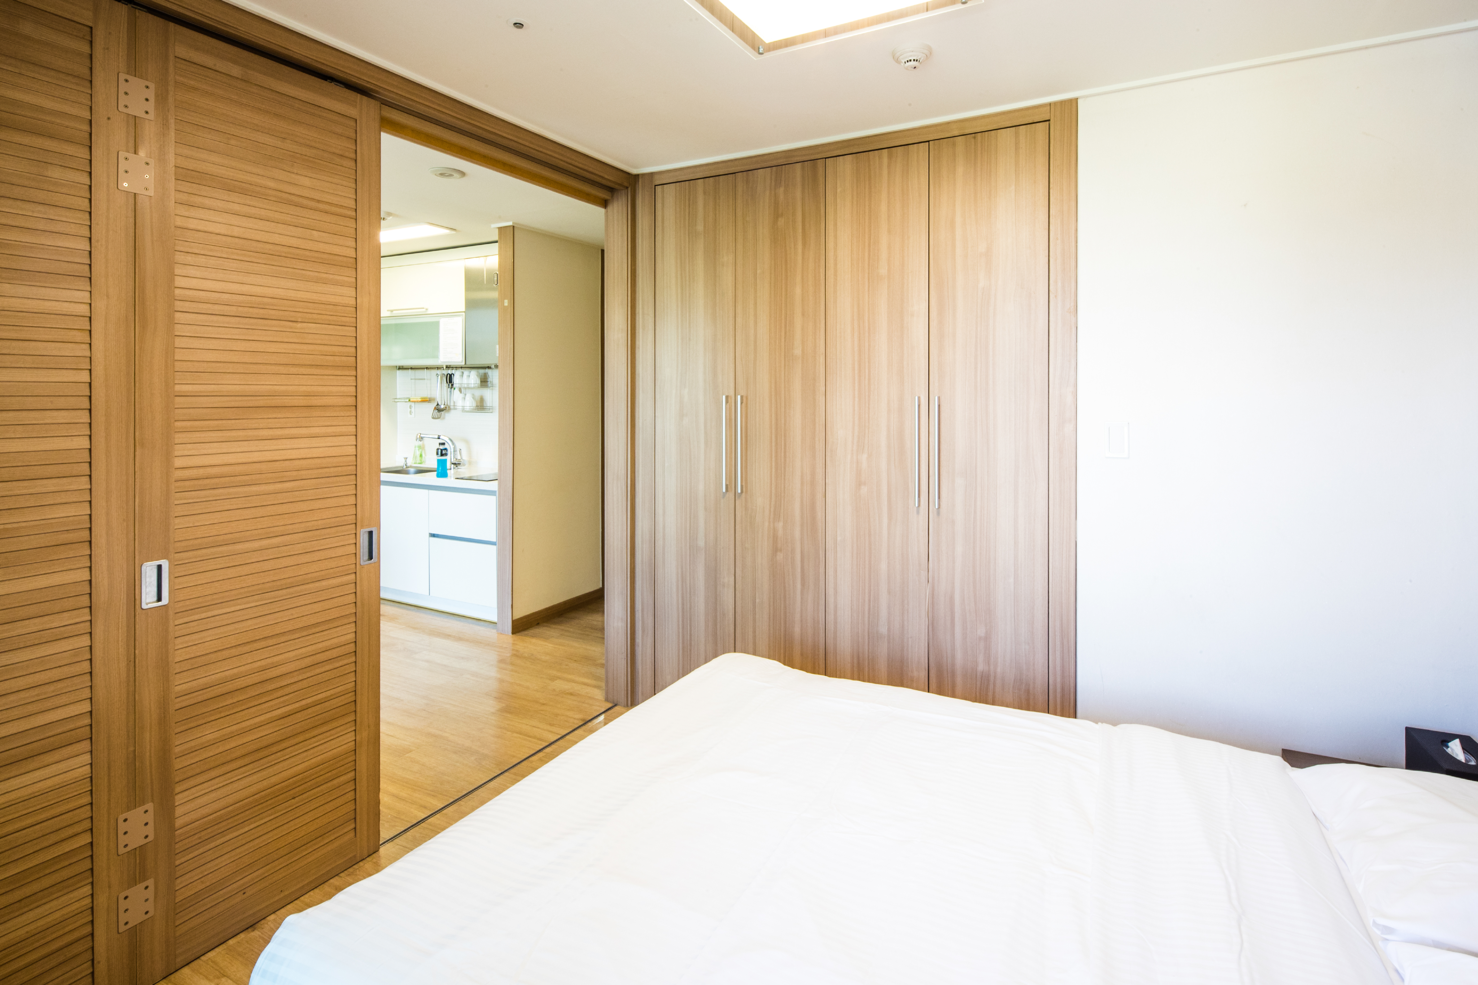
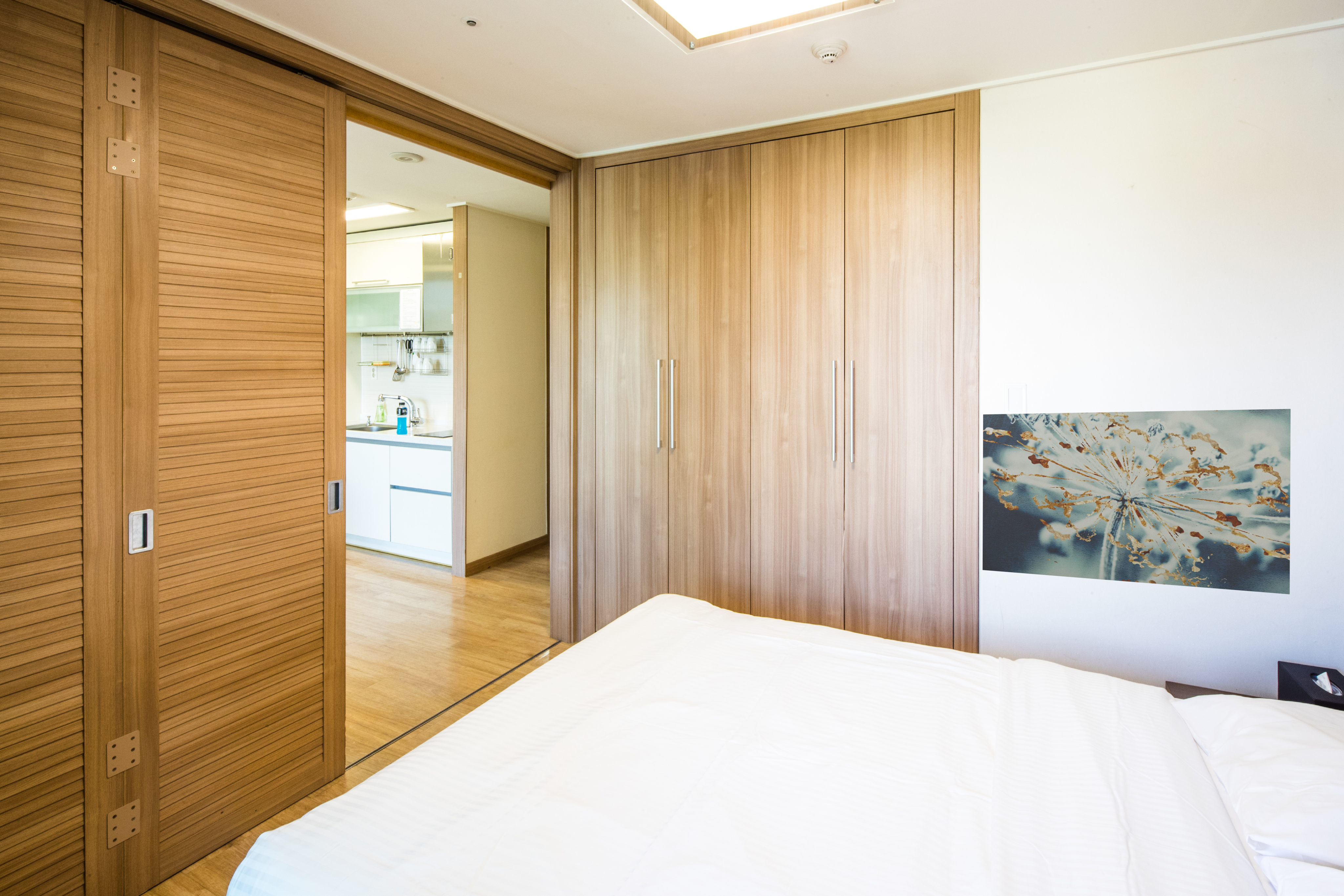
+ wall art (1122, 496)
